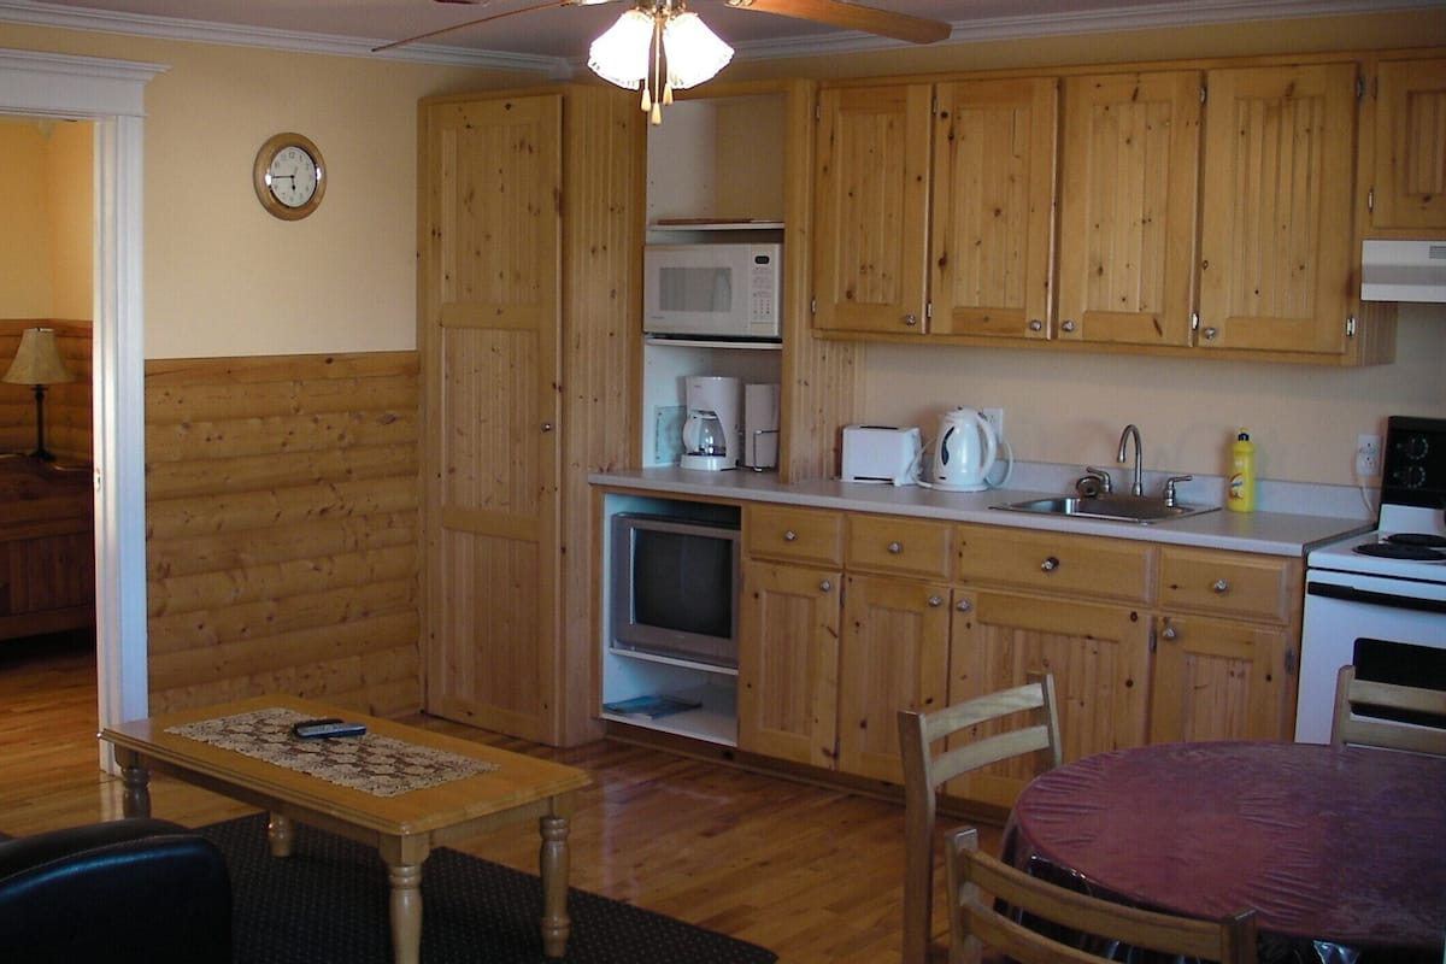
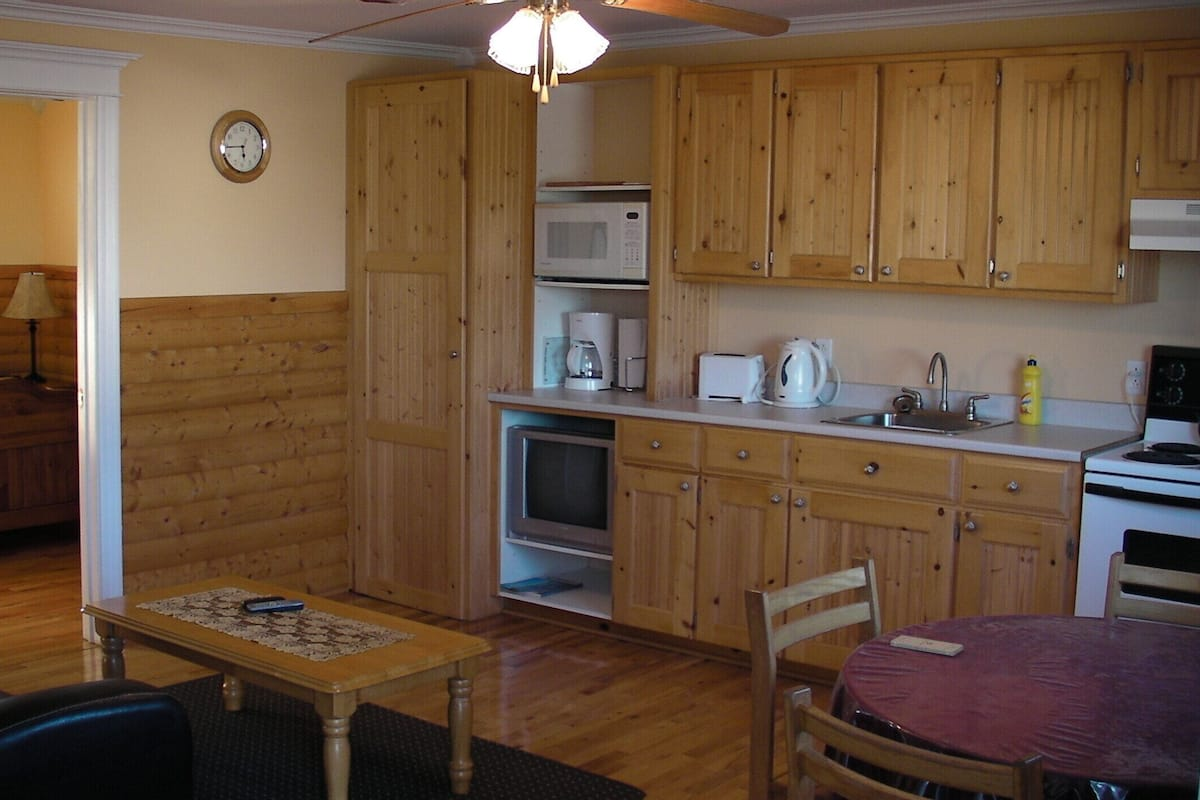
+ smartphone (926, 645)
